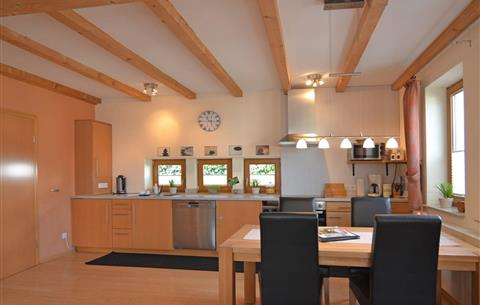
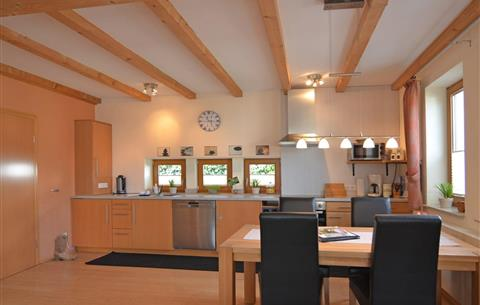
+ boots (65, 246)
